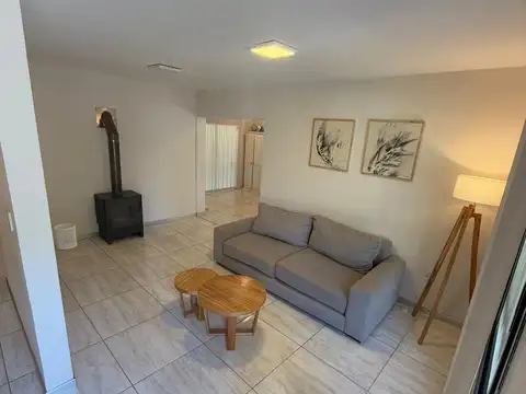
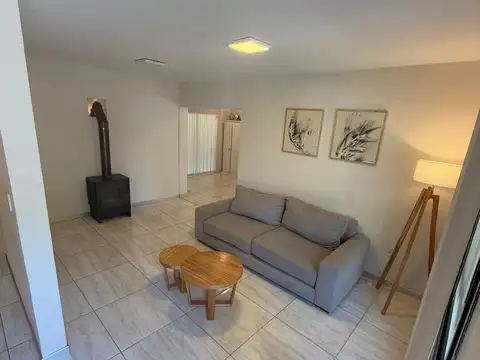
- wastebasket (66, 235)
